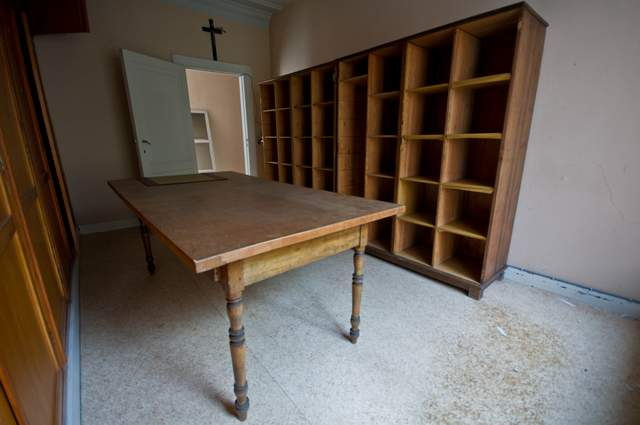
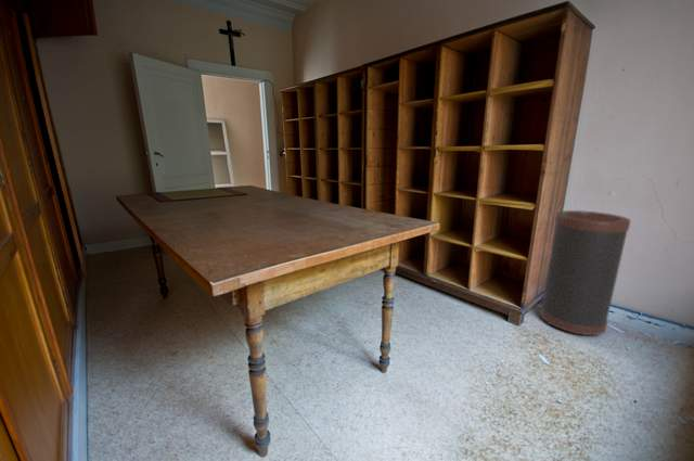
+ trash can (580, 271)
